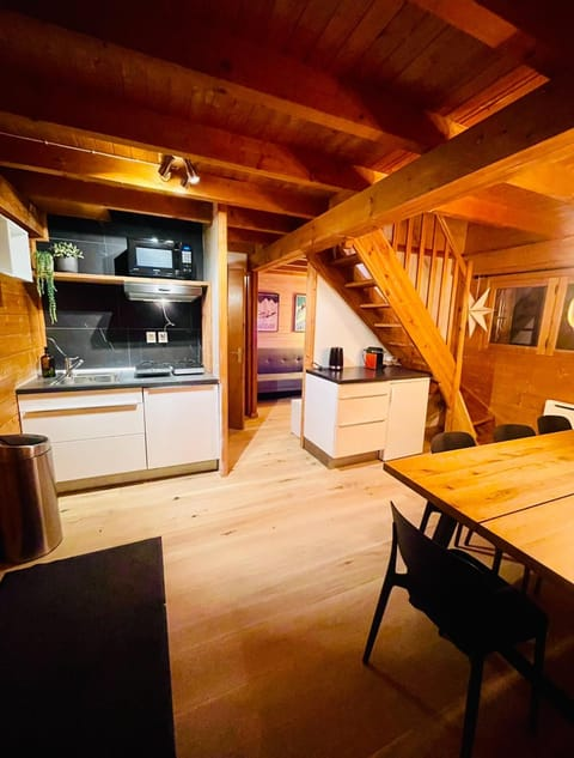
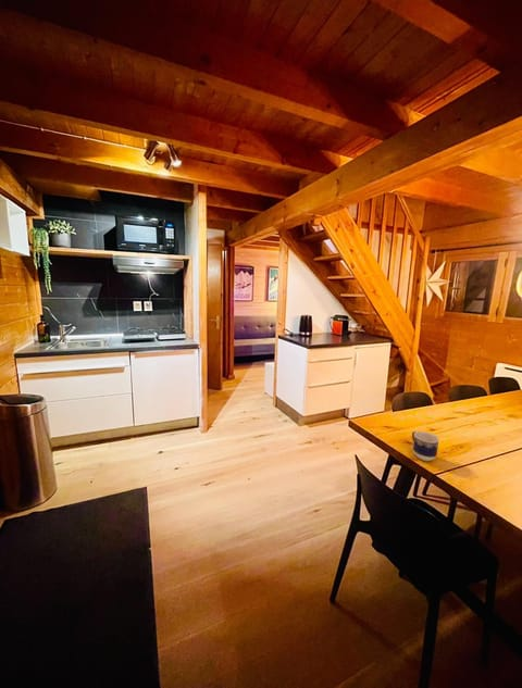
+ cup (422, 445)
